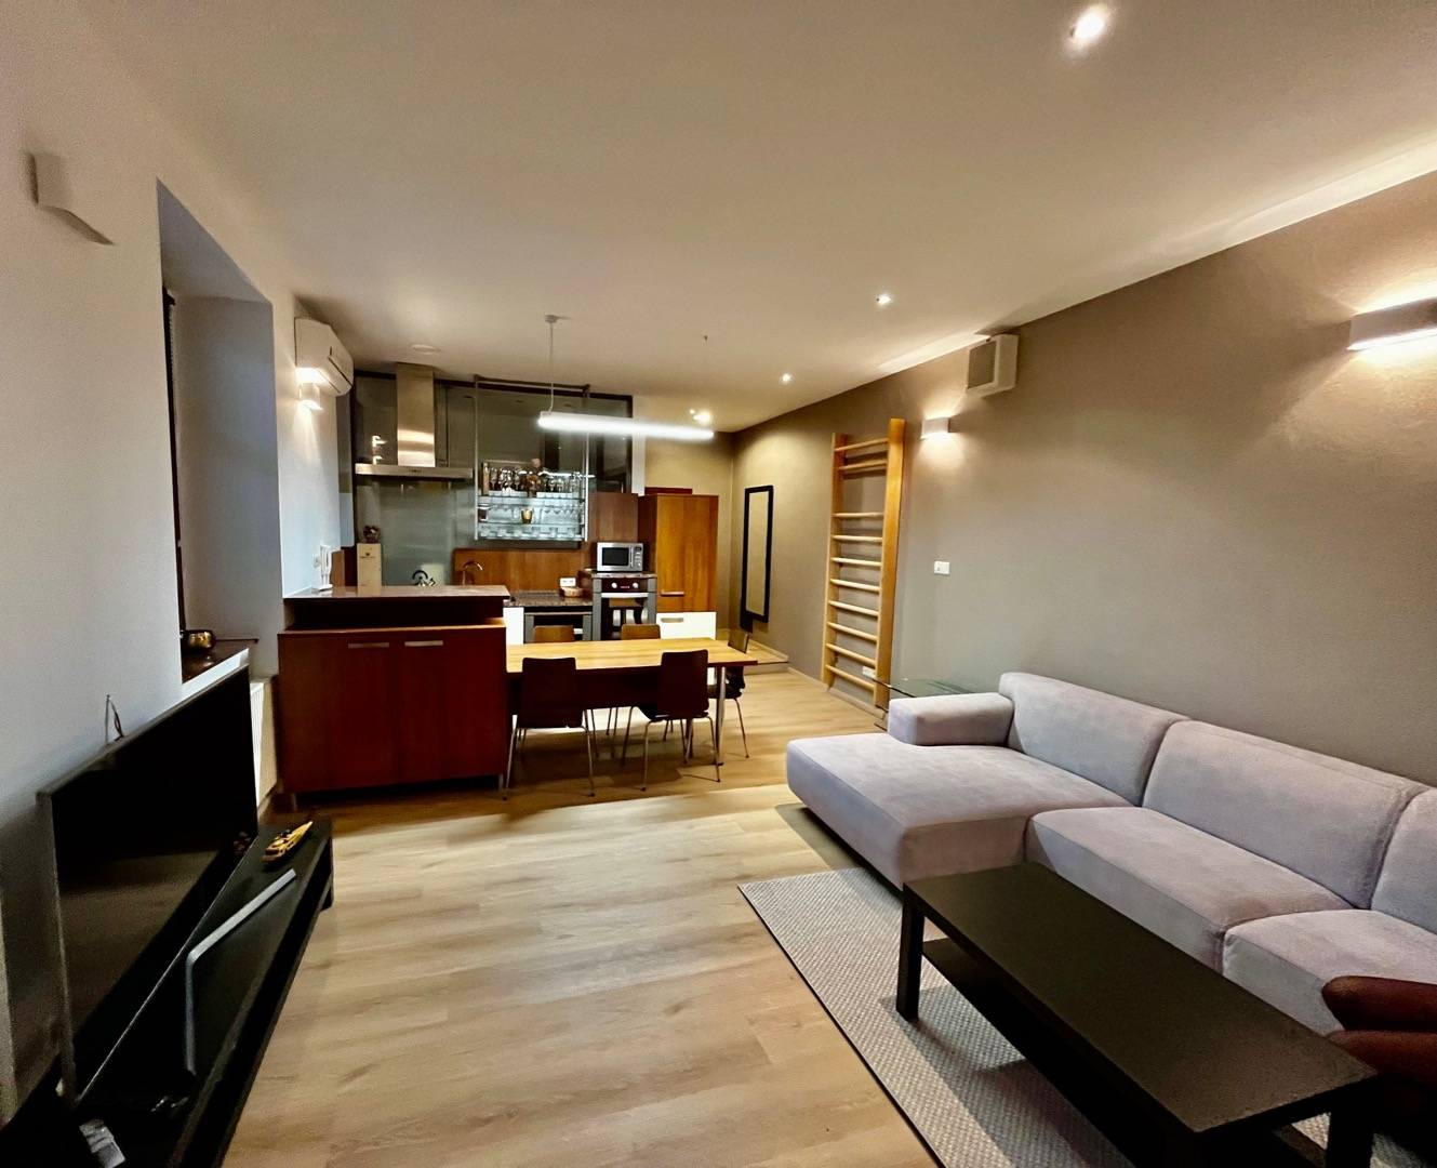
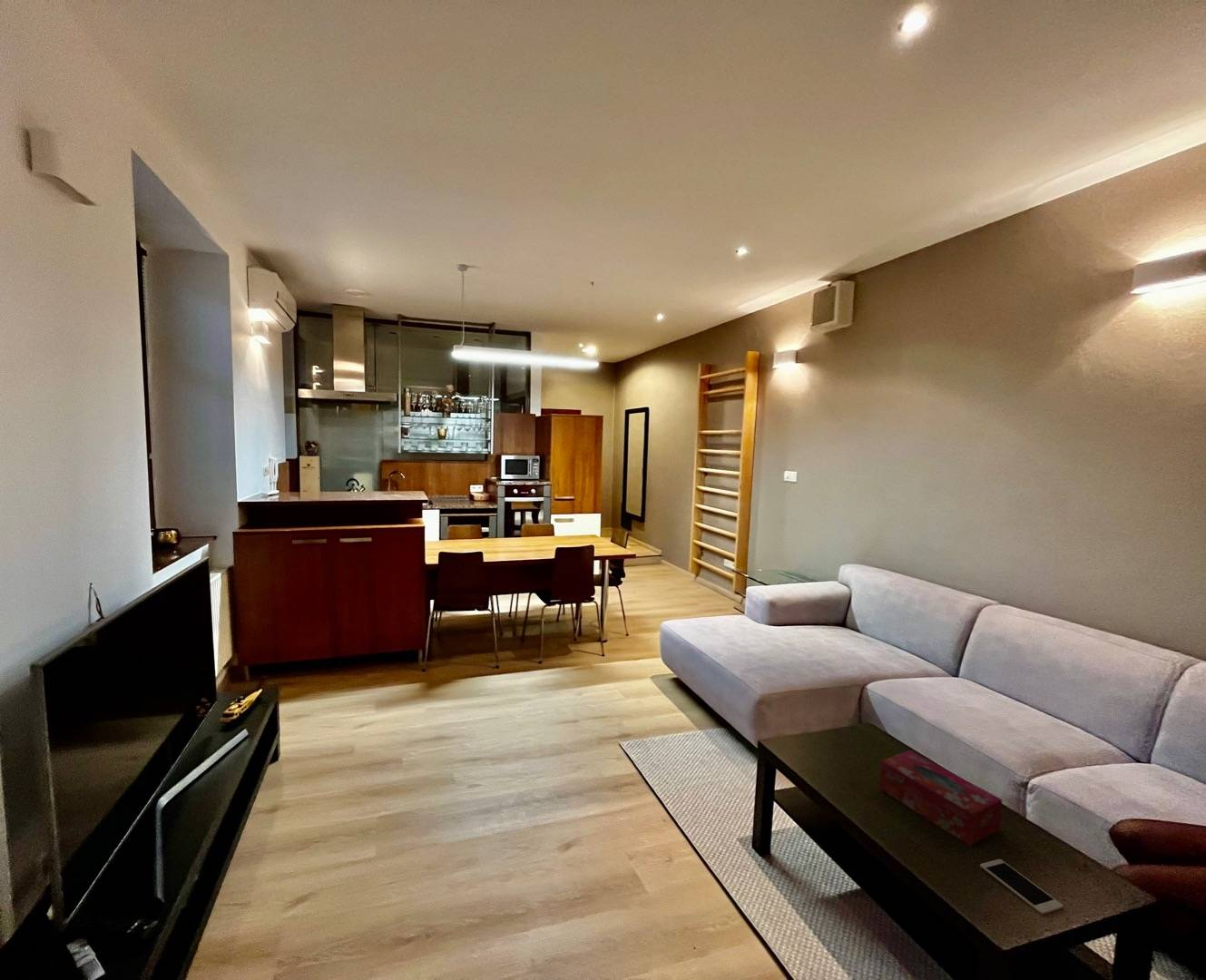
+ tissue box (936, 793)
+ cell phone (1019, 885)
